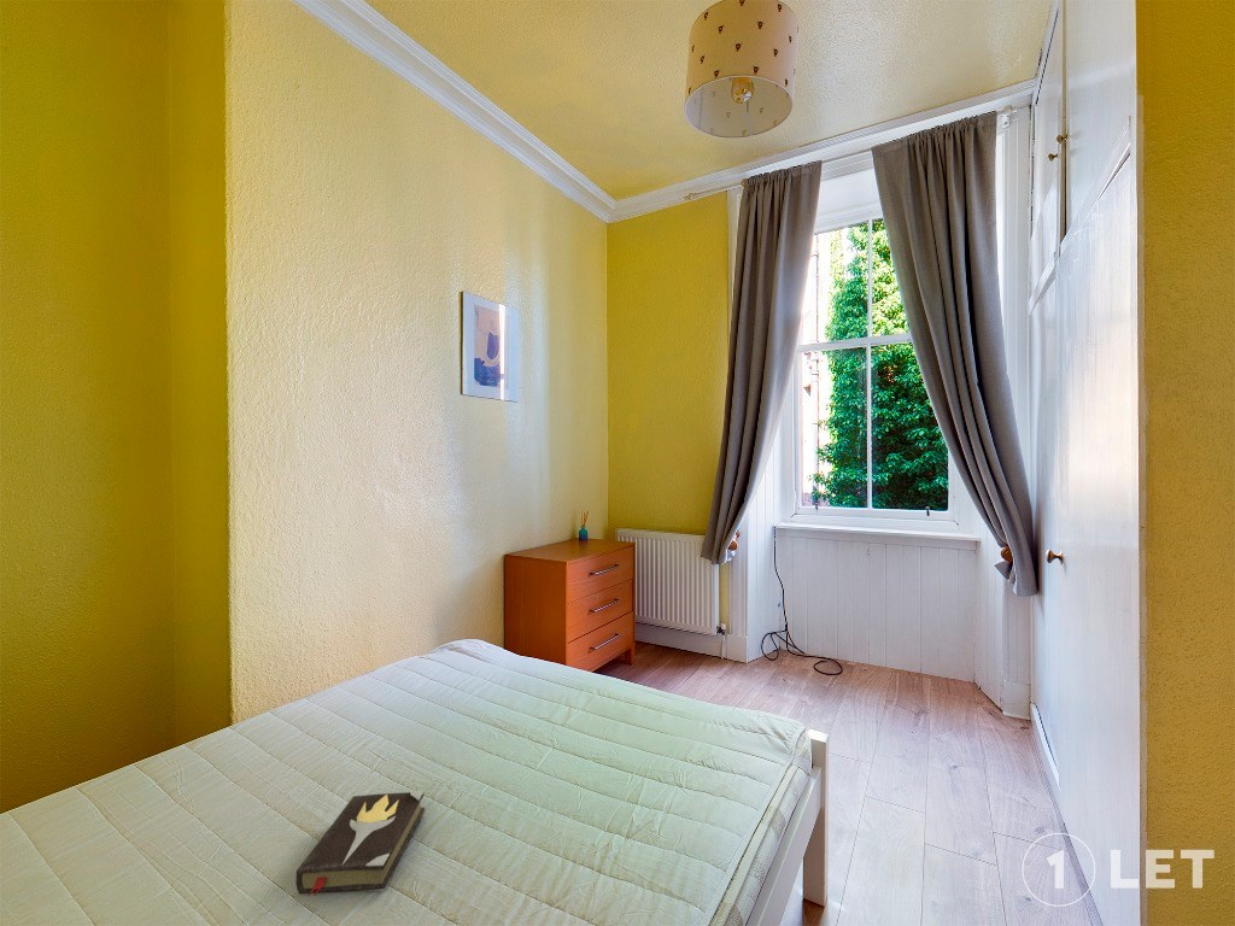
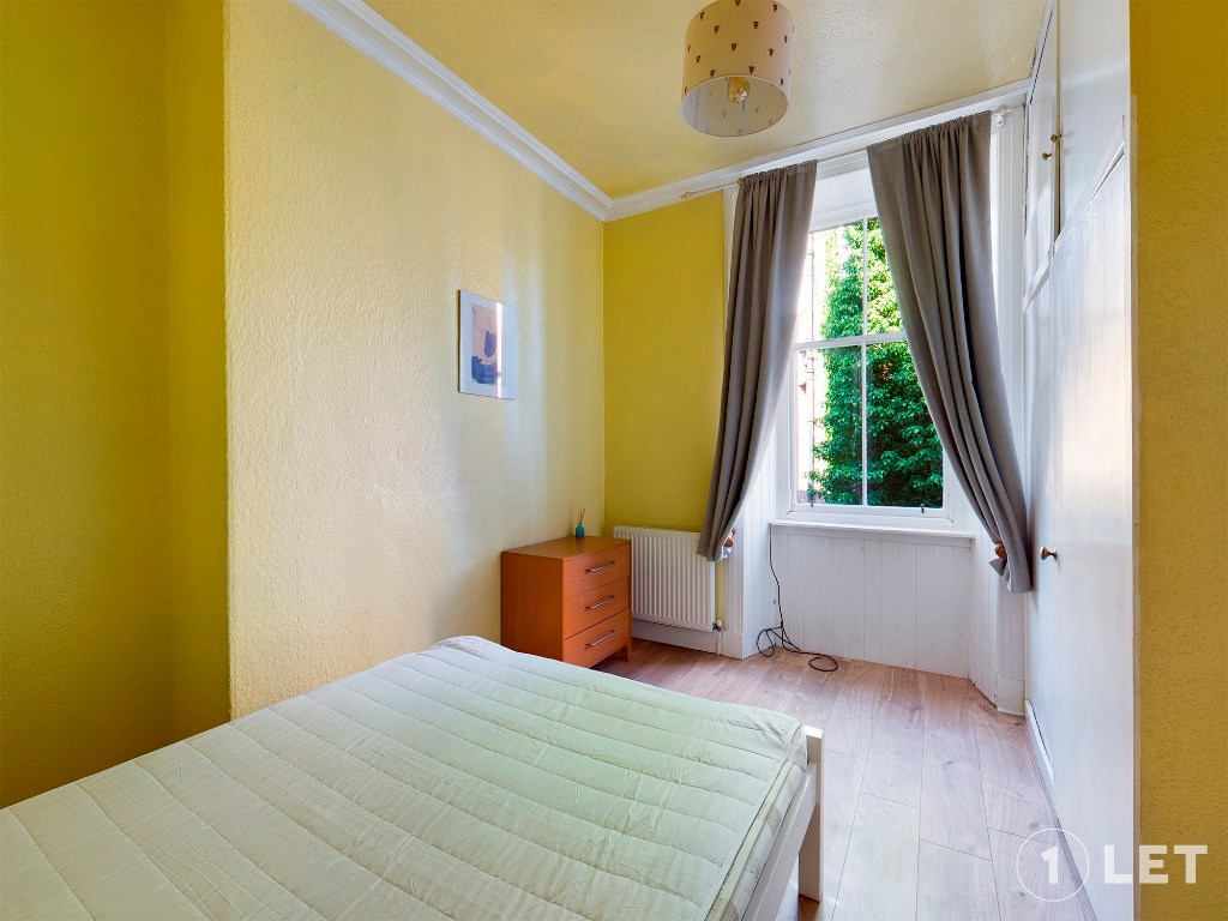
- hardback book (367, 836)
